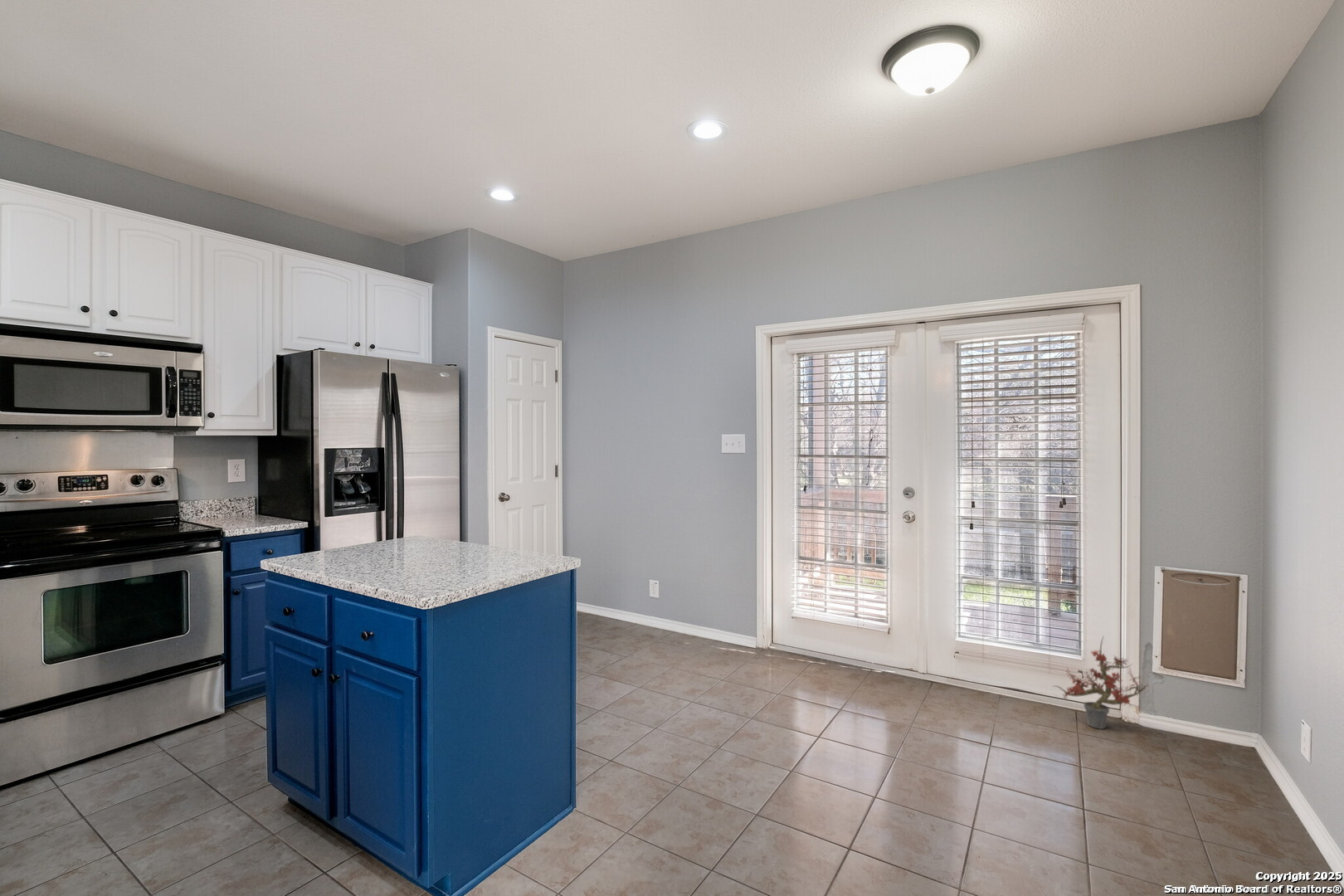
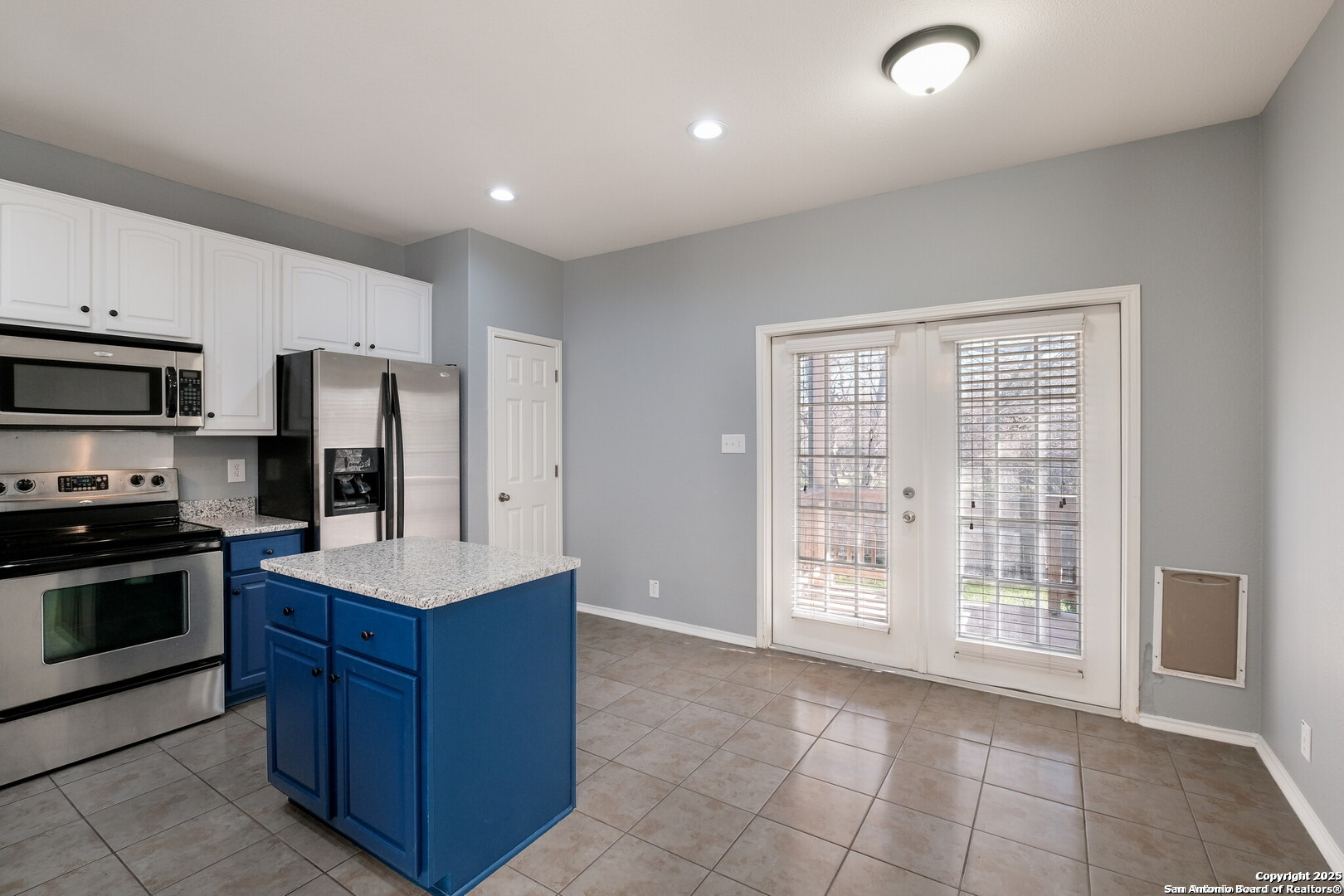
- potted plant (1101, 679)
